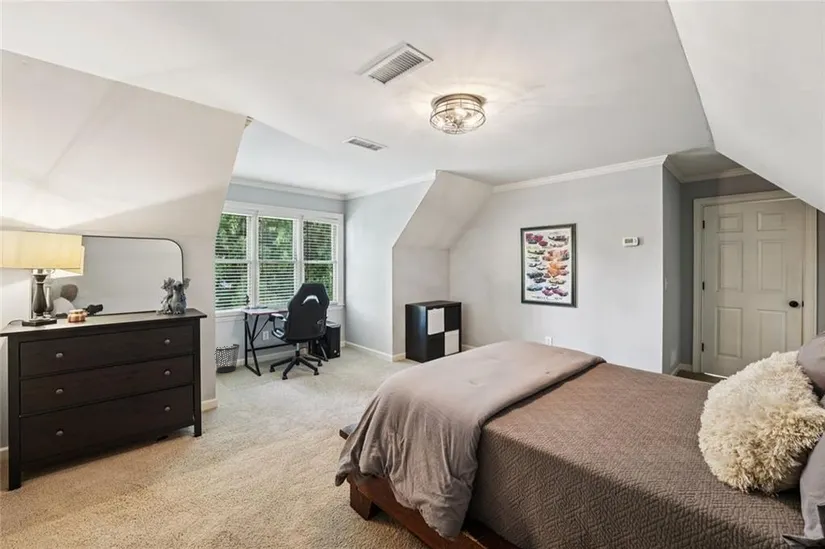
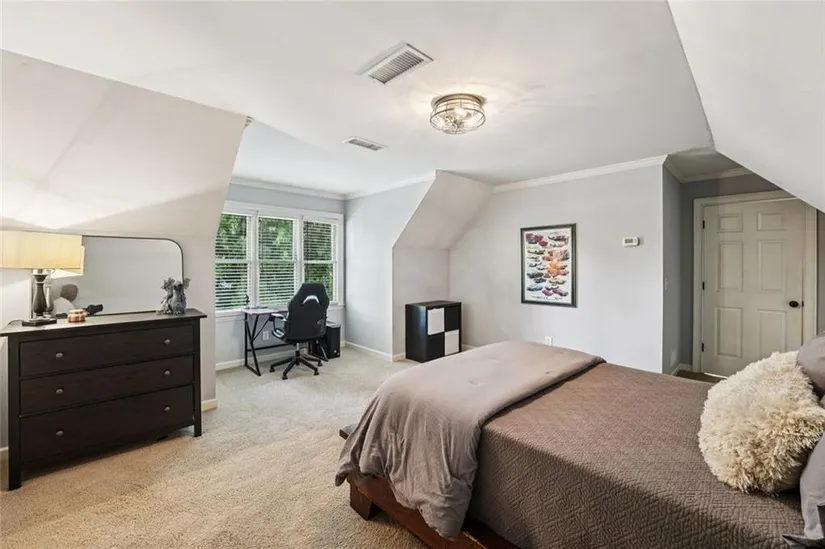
- wastebasket (226, 357)
